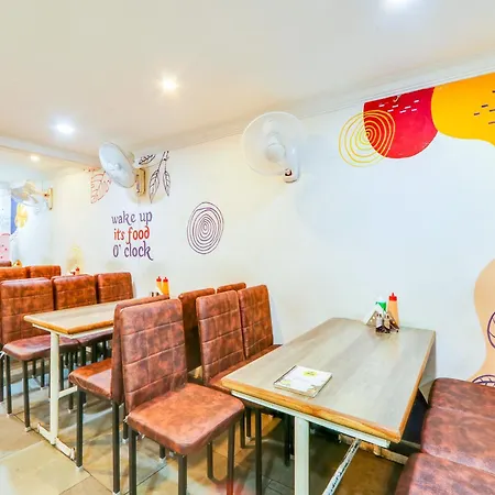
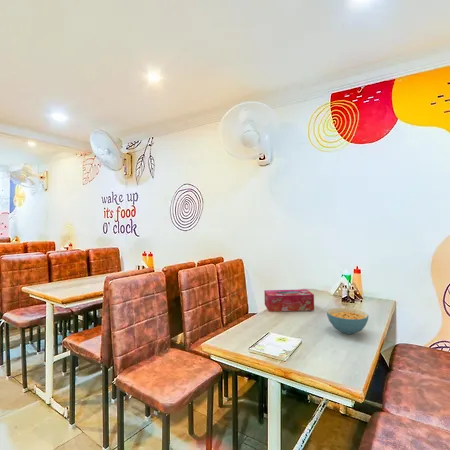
+ cereal bowl (347, 322)
+ tissue box (288, 299)
